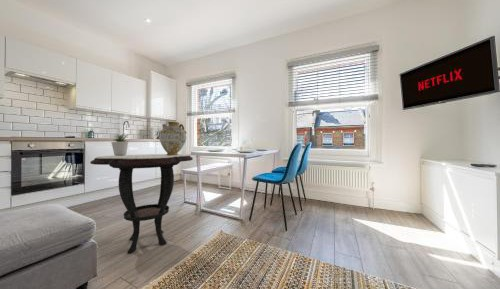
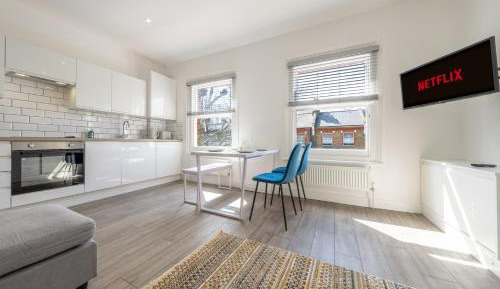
- side table (150, 204)
- potted plant (121, 144)
- ceramic jug (173, 138)
